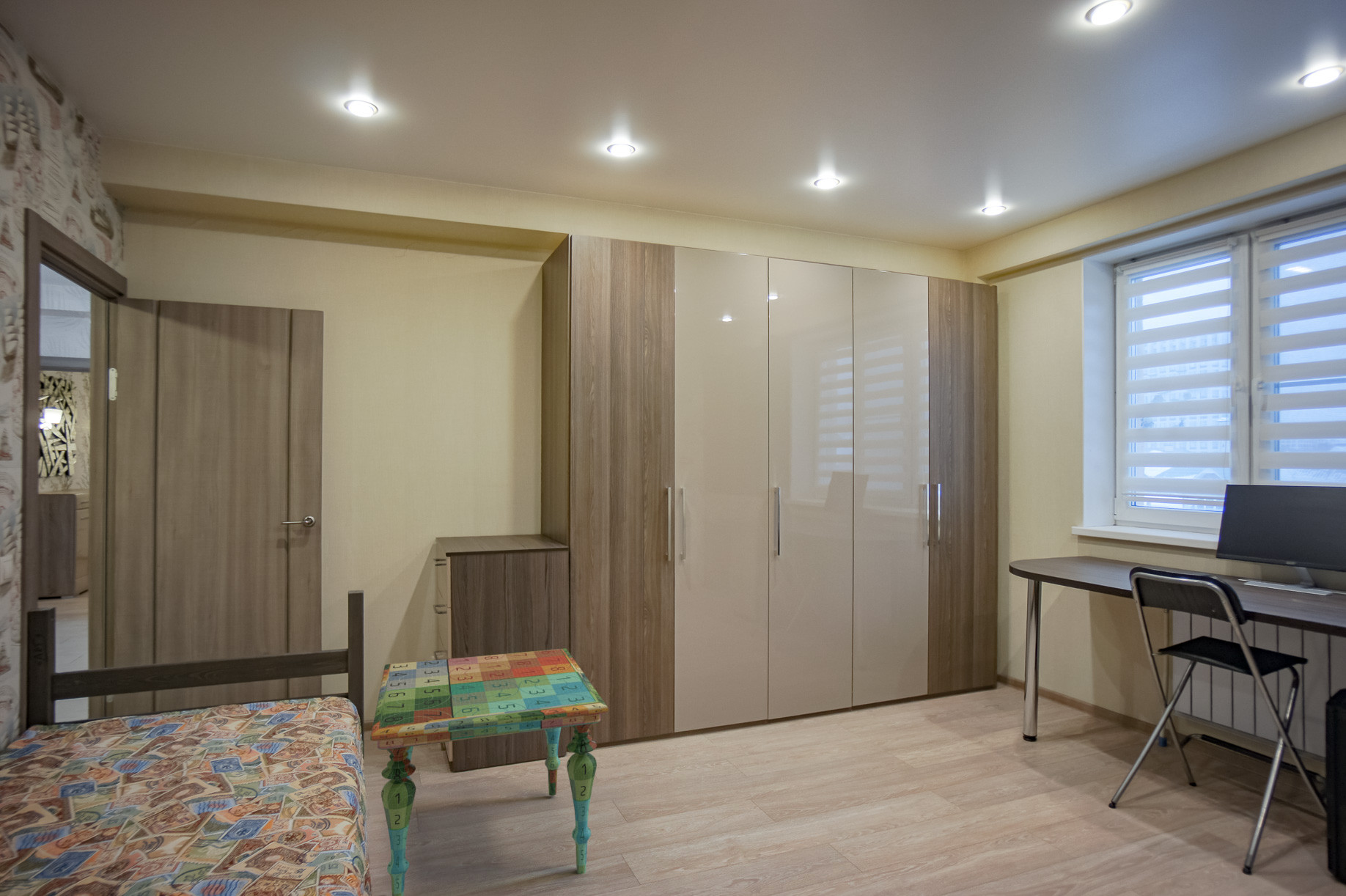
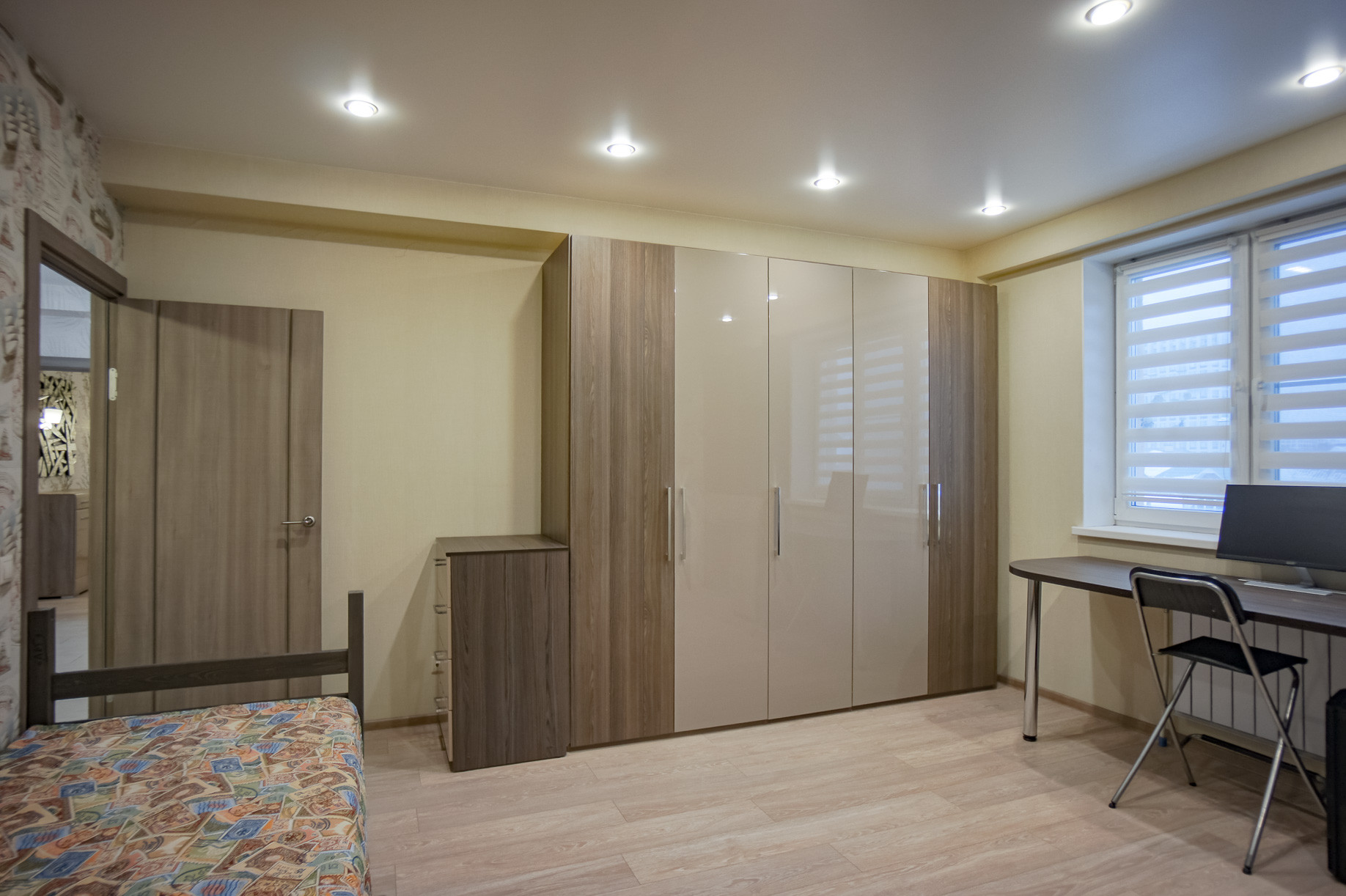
- side table (483, 737)
